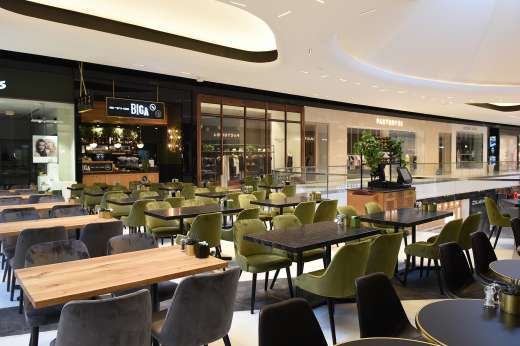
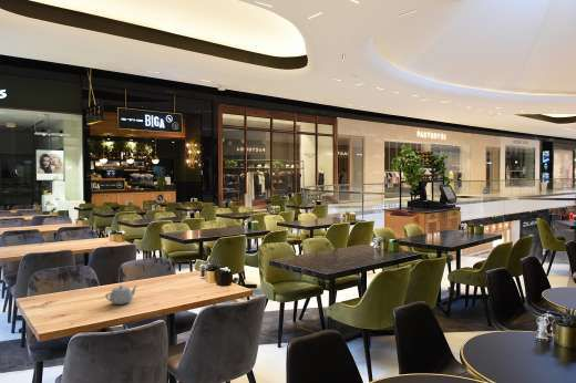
+ teapot (122, 293)
